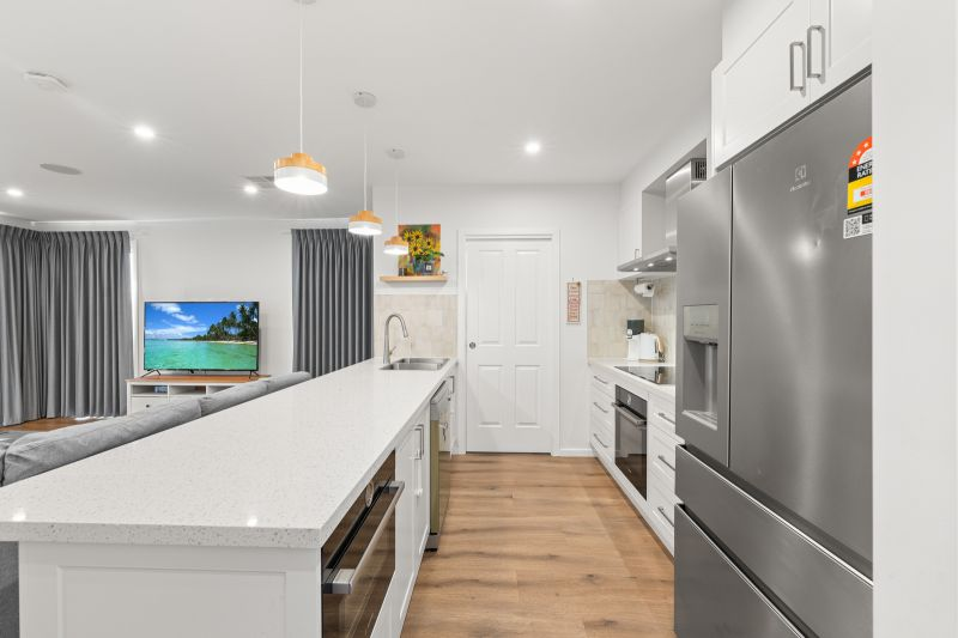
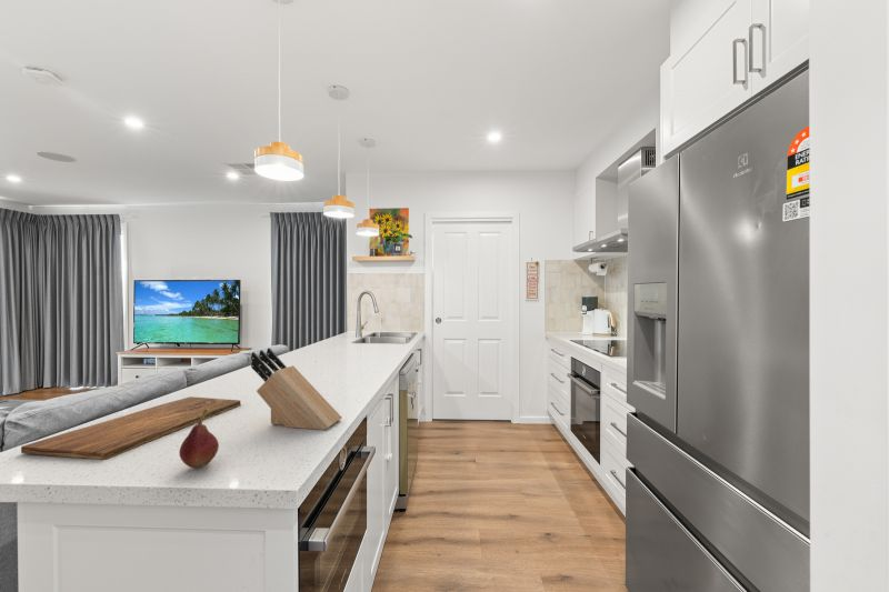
+ knife block (293, 385)
+ cutting board (152, 421)
+ fruit (199, 438)
